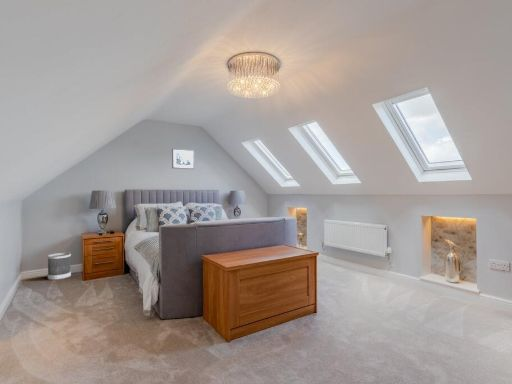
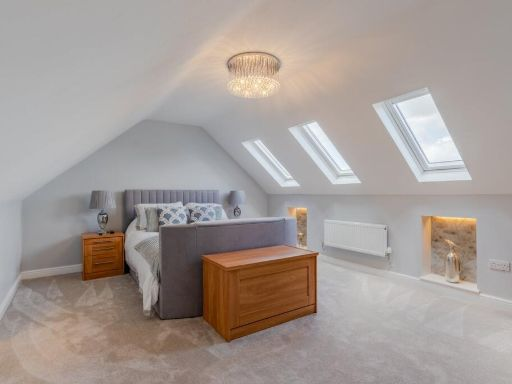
- wall art (183, 159)
- wastebasket (59, 265)
